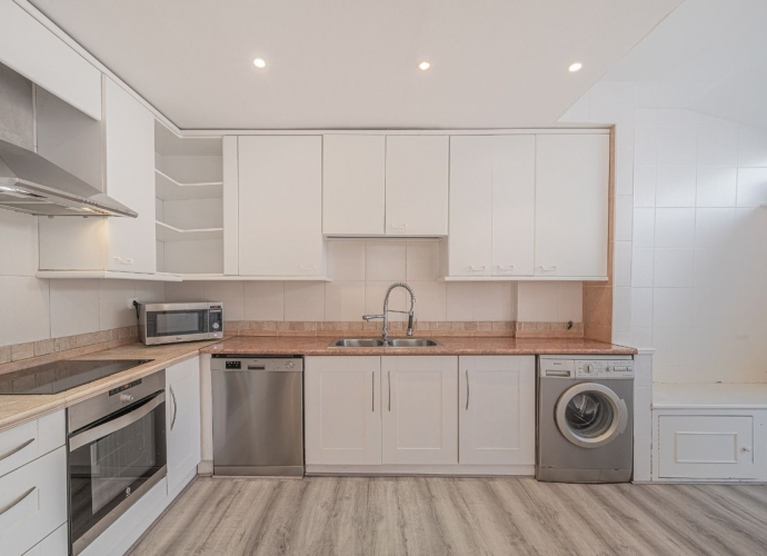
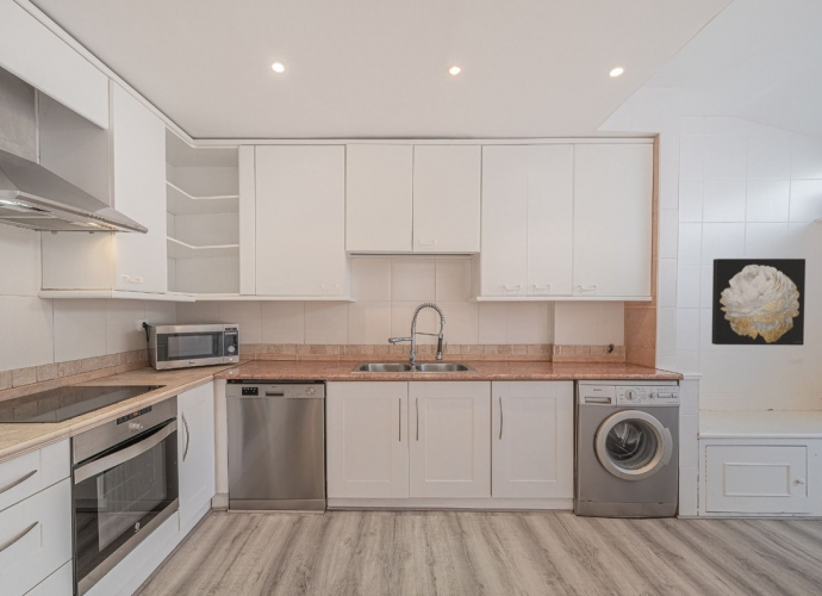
+ wall art (758, 302)
